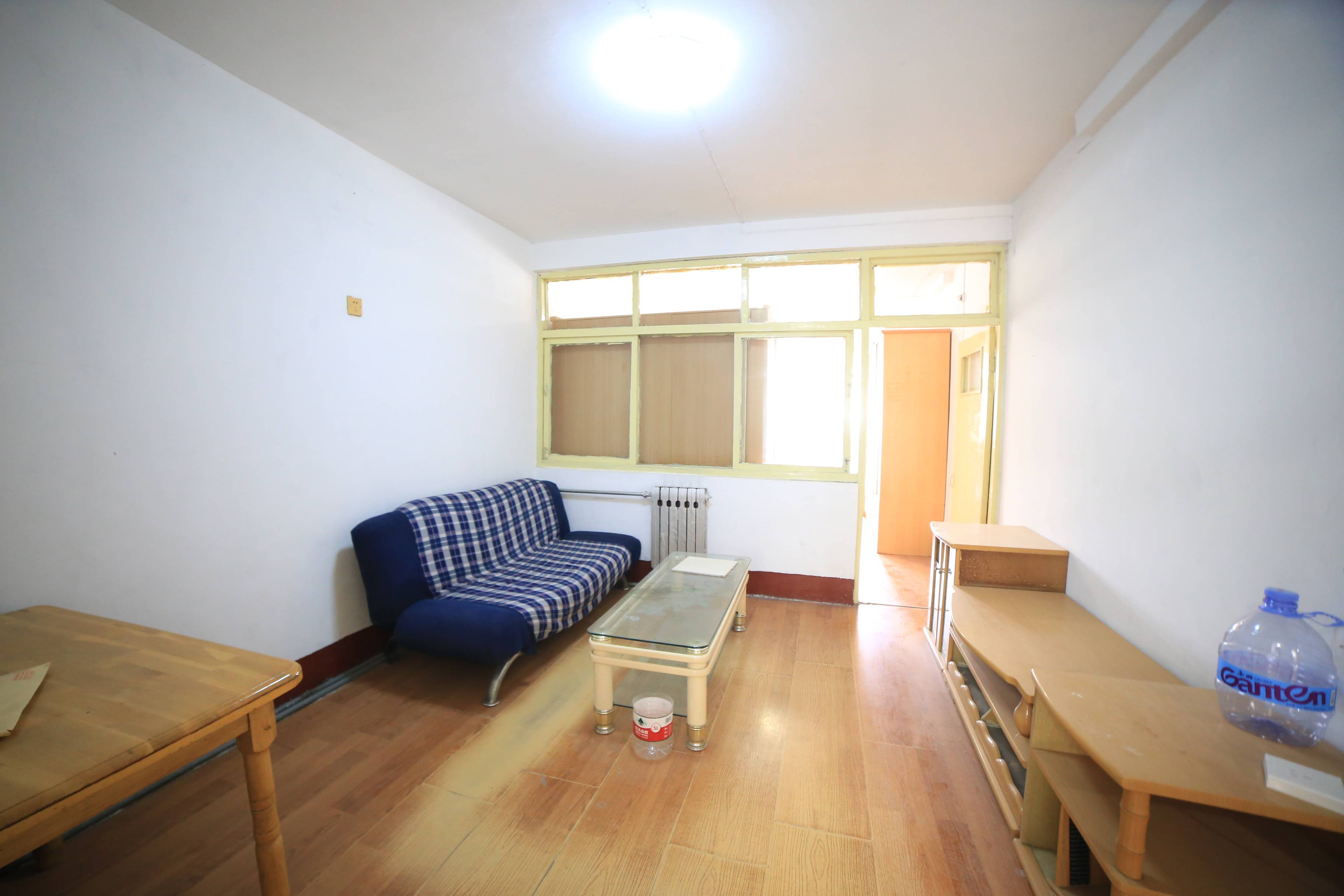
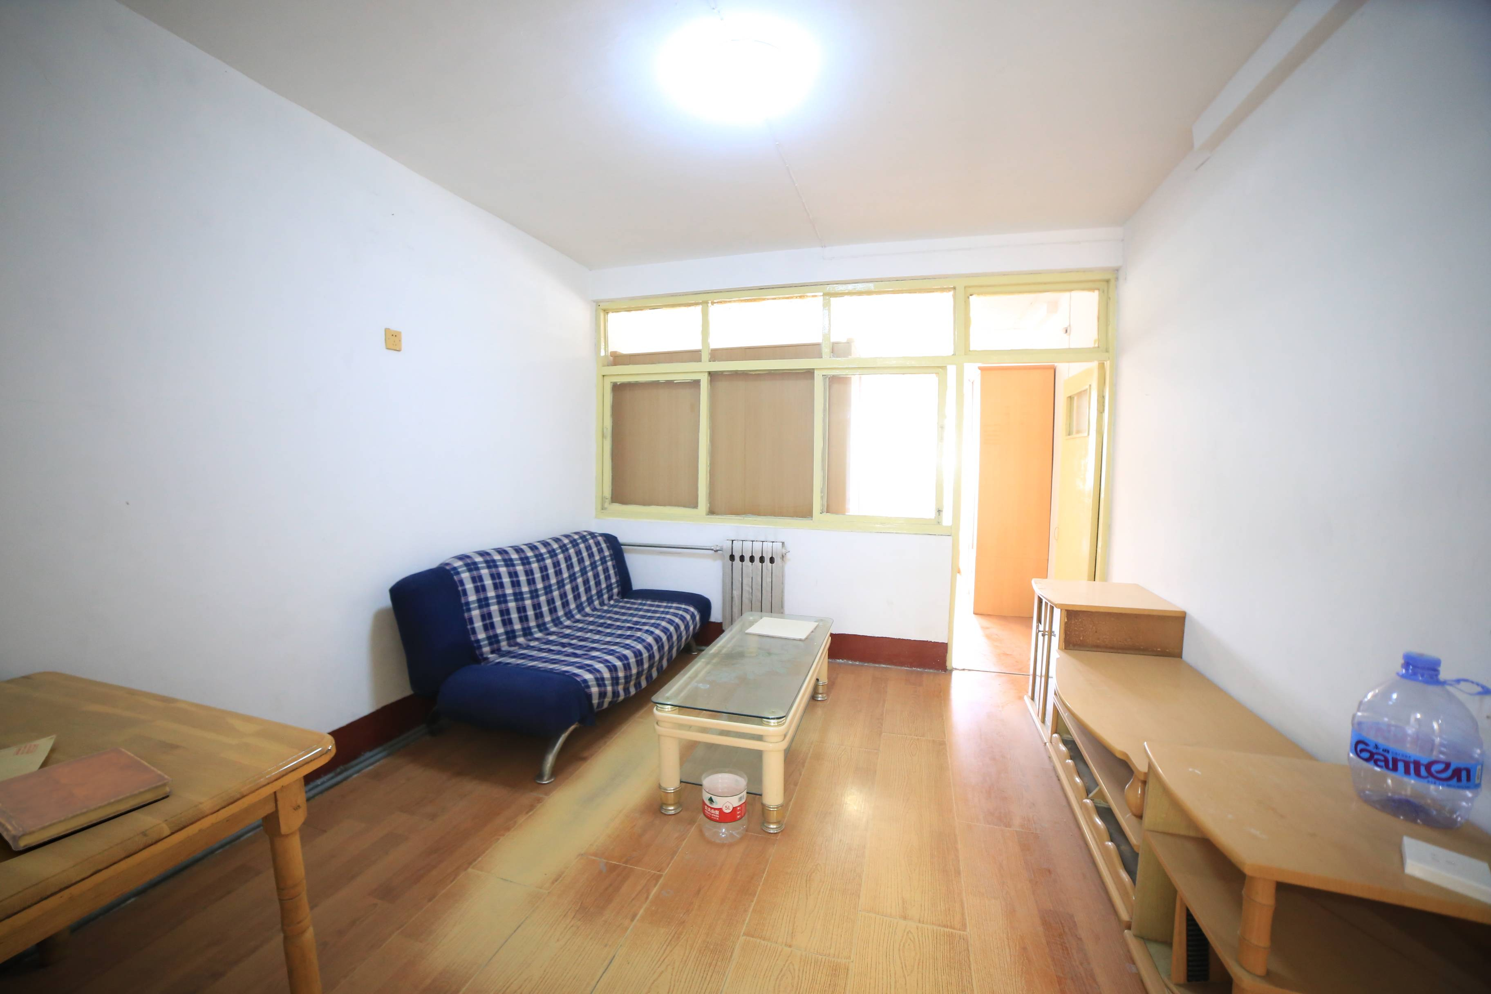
+ notebook (73, 791)
